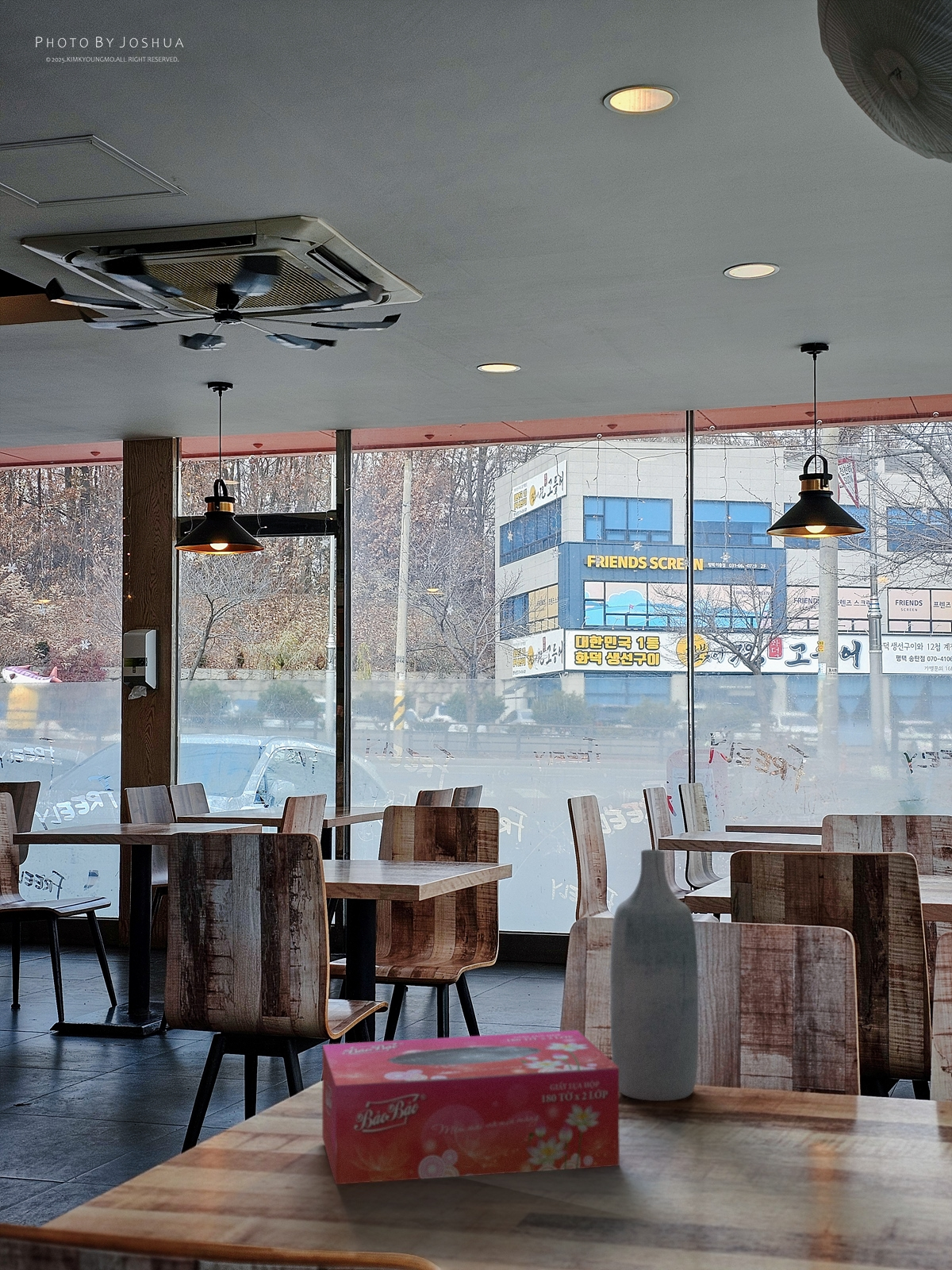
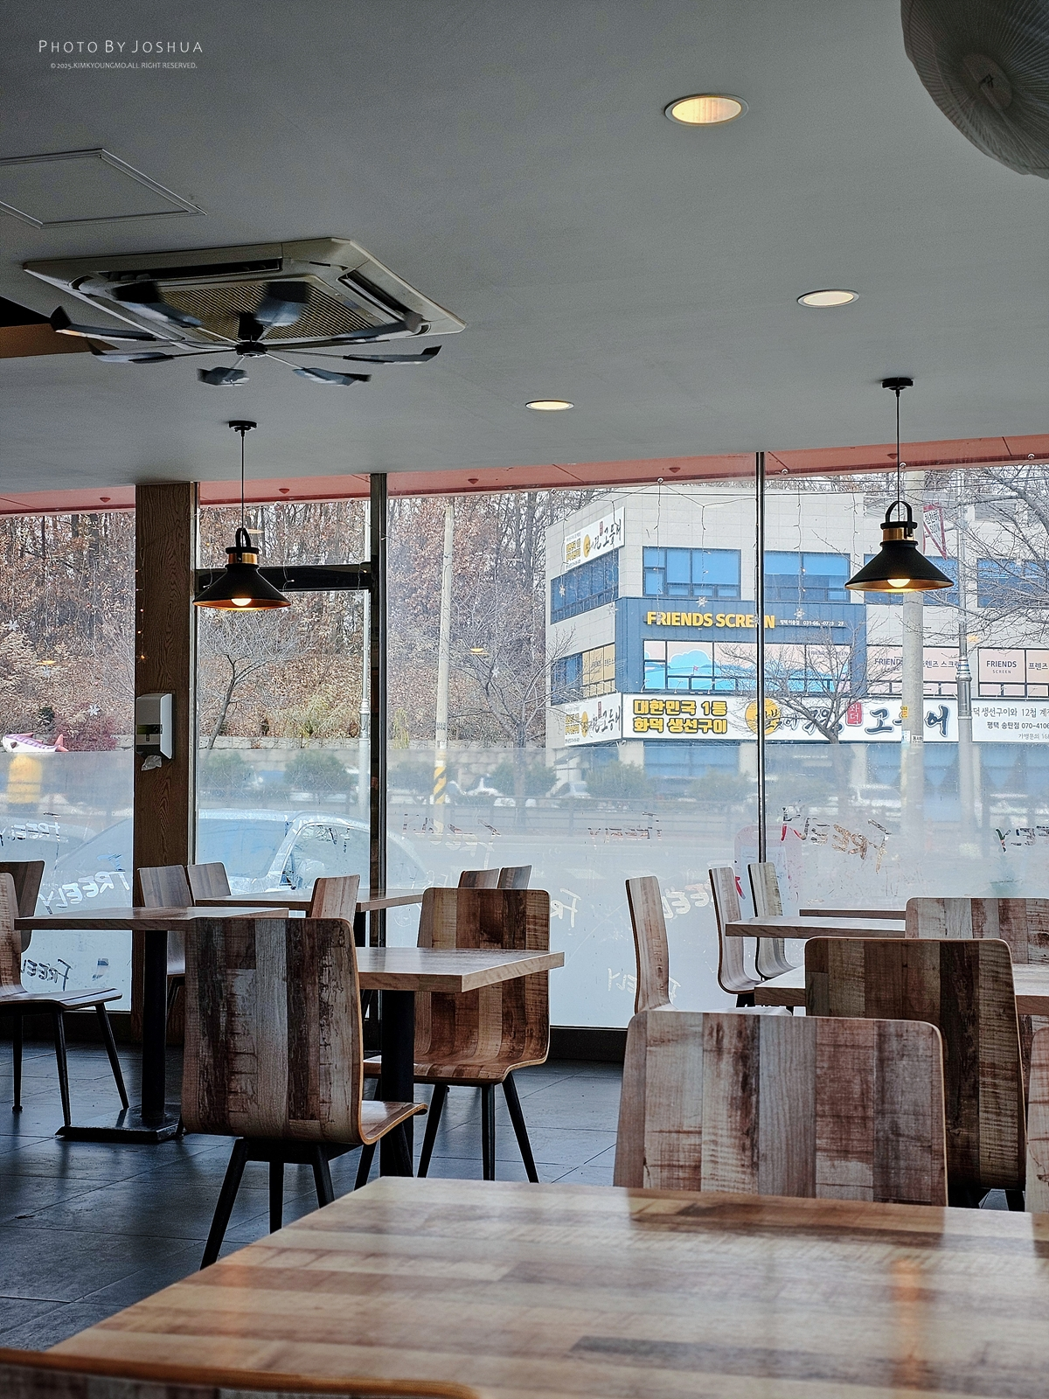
- tissue box (466, 1103)
- bottle (654, 969)
